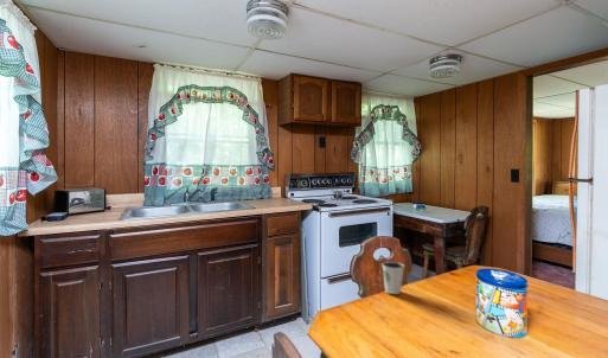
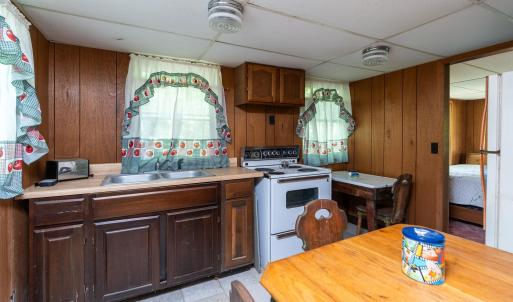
- dixie cup (392, 277)
